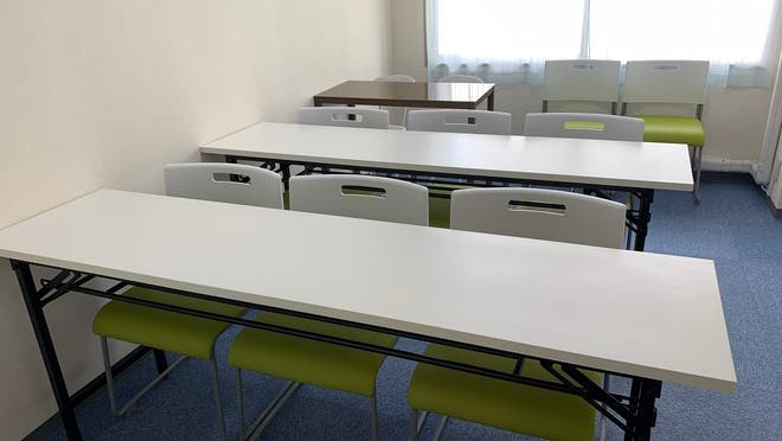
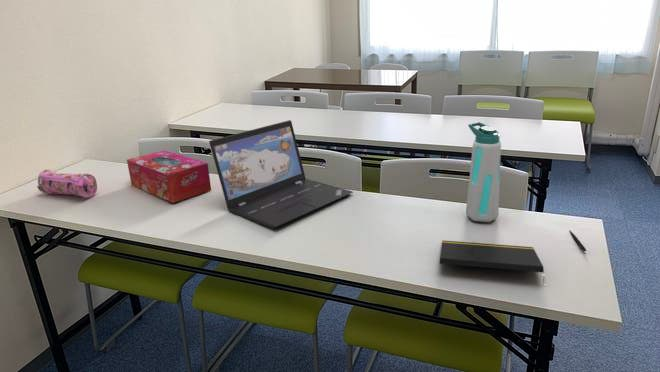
+ pencil case (67, 183)
+ laptop (283, 168)
+ pen (576, 239)
+ tissue box (168, 174)
+ notepad (488, 255)
+ water bottle (482, 172)
